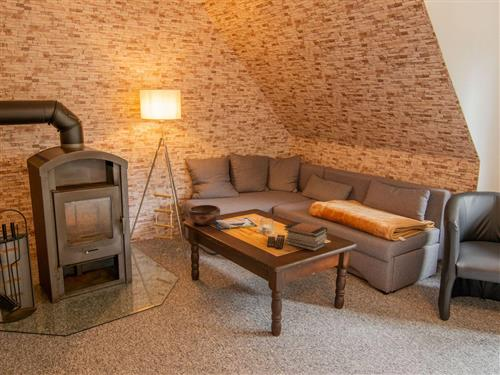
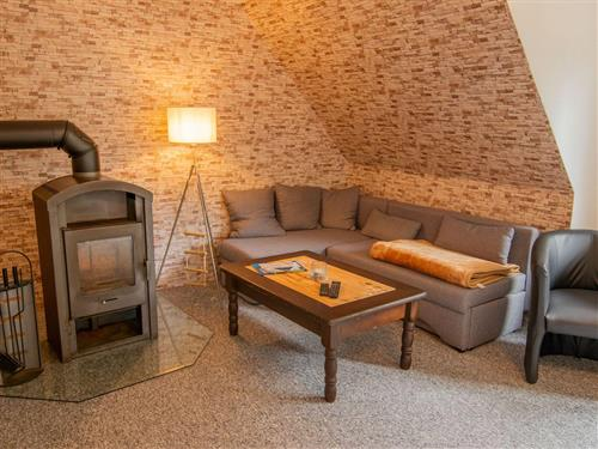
- decorative bowl (204, 215)
- book stack (305, 236)
